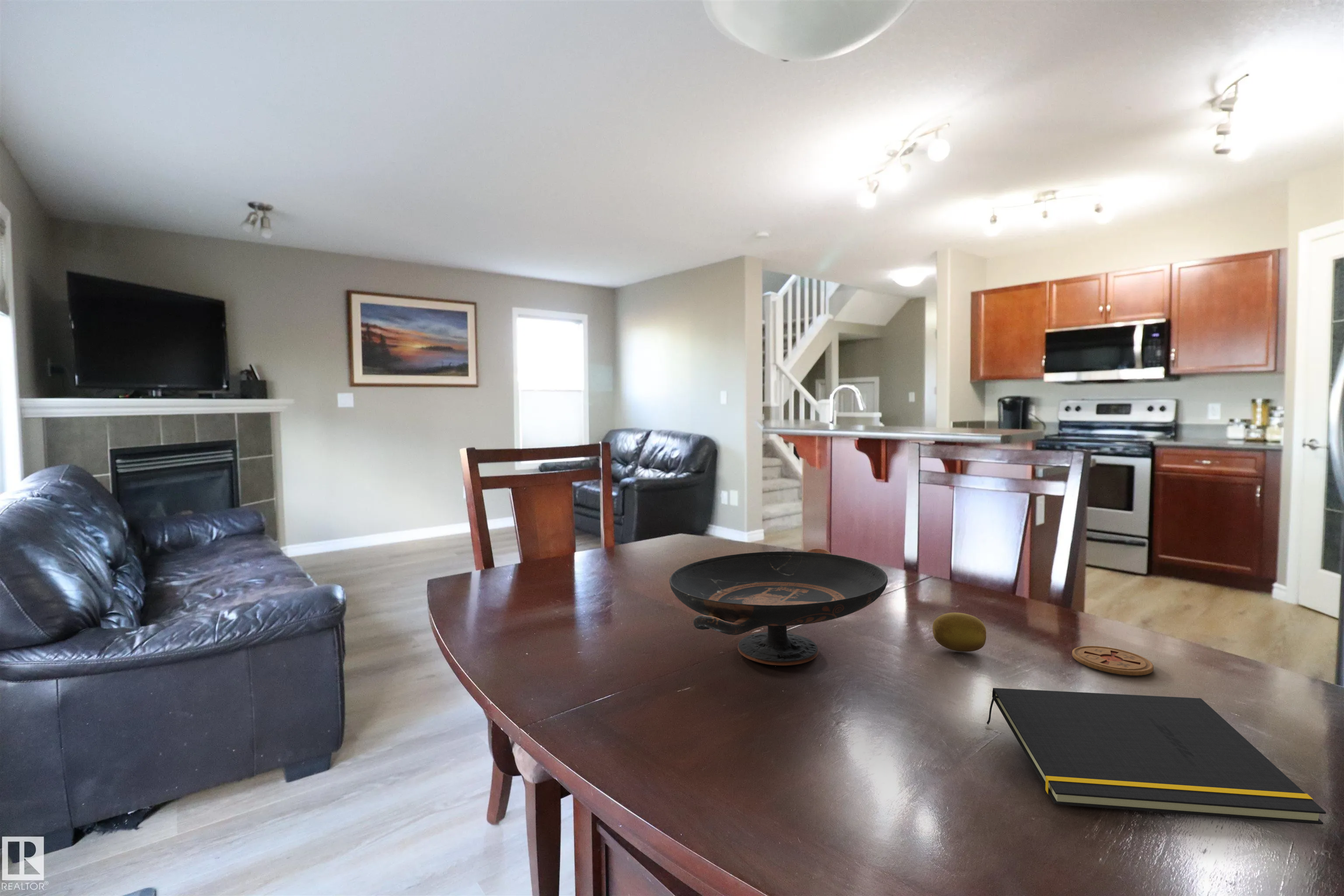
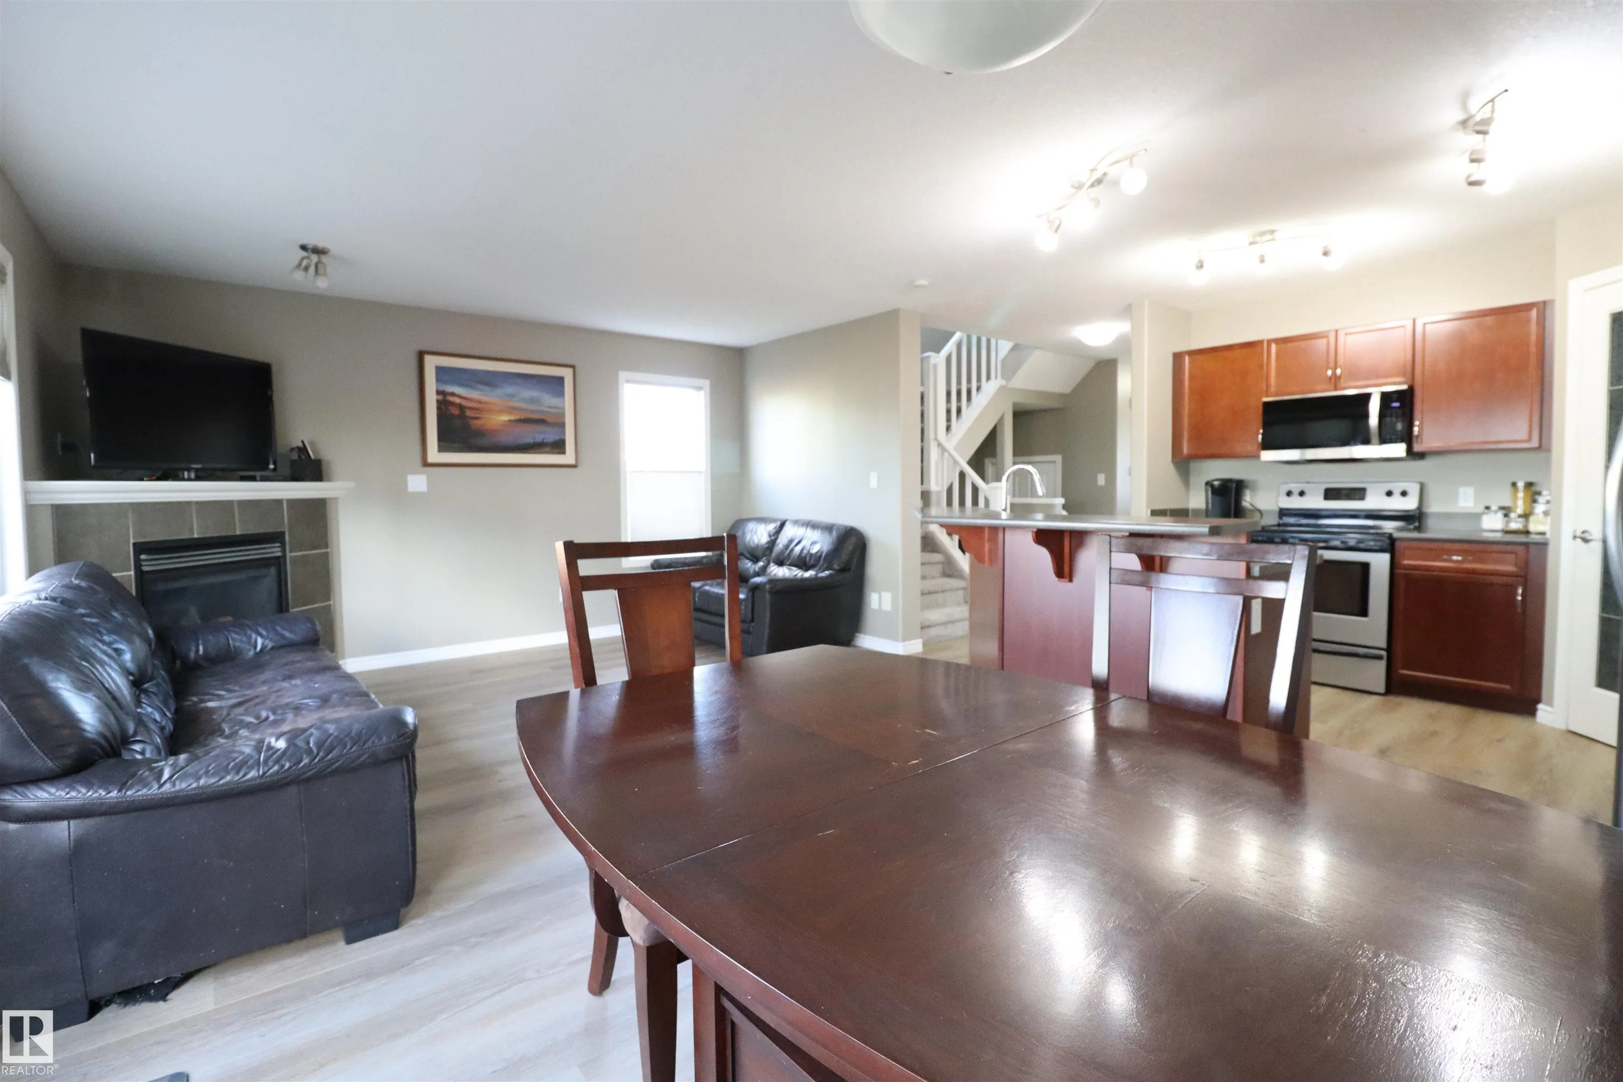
- coaster (1111, 660)
- notepad (1134, 746)
- decorative bowl (776, 609)
- fruit (959, 632)
